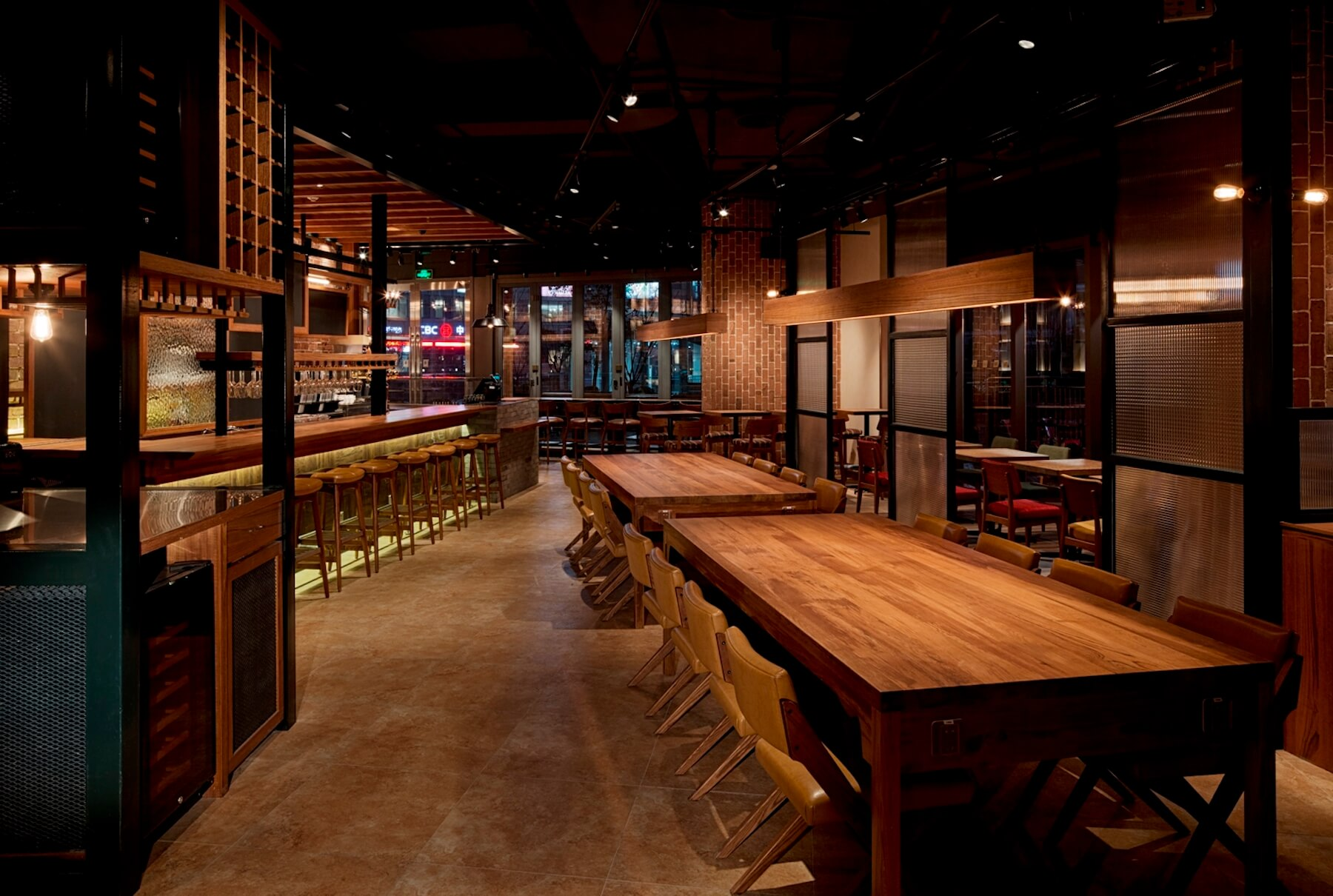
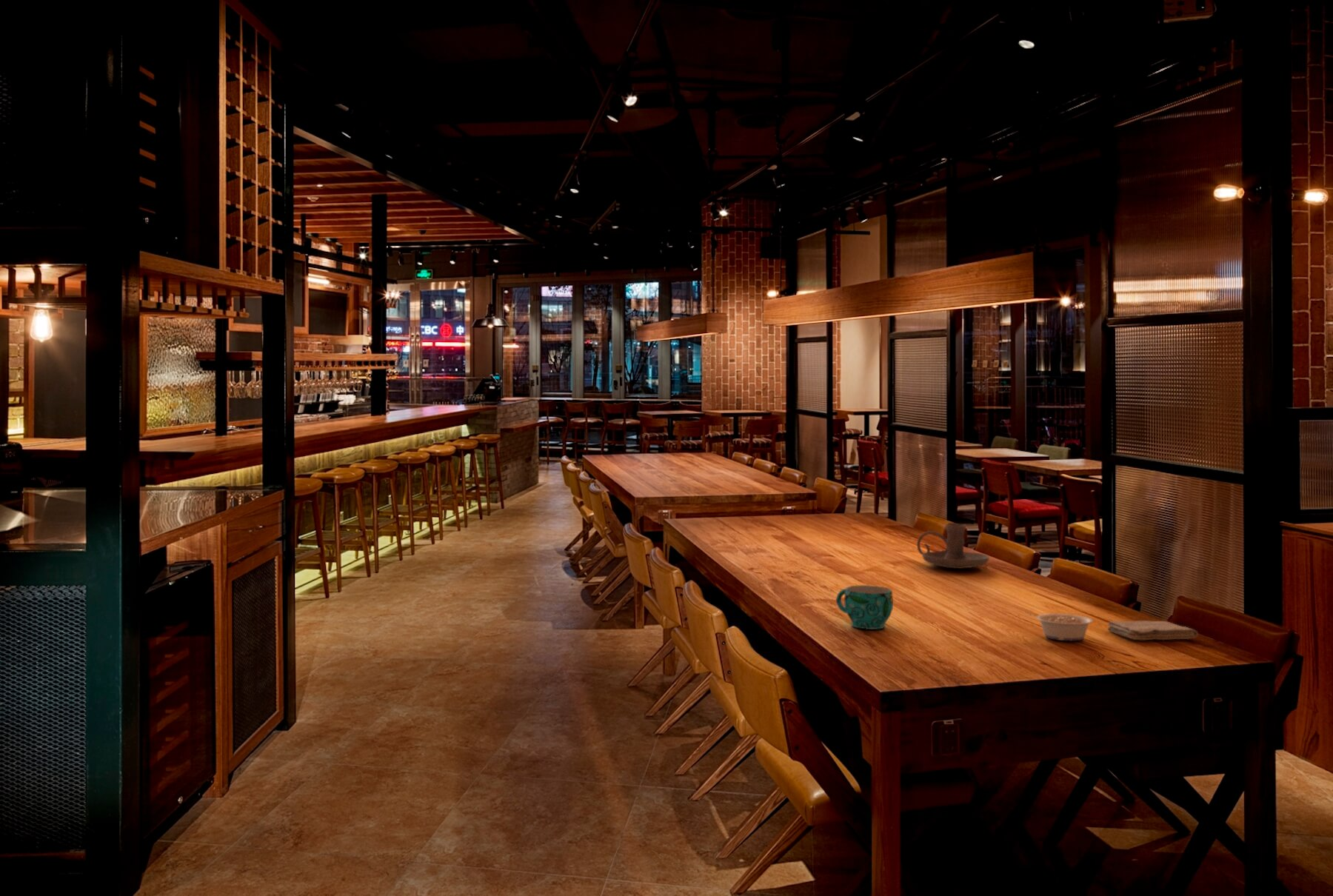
+ candle holder (949, 544)
+ washcloth (1150, 629)
+ legume (1062, 626)
+ cup (865, 607)
